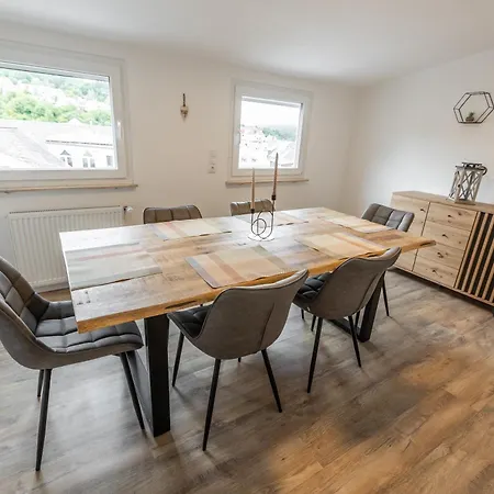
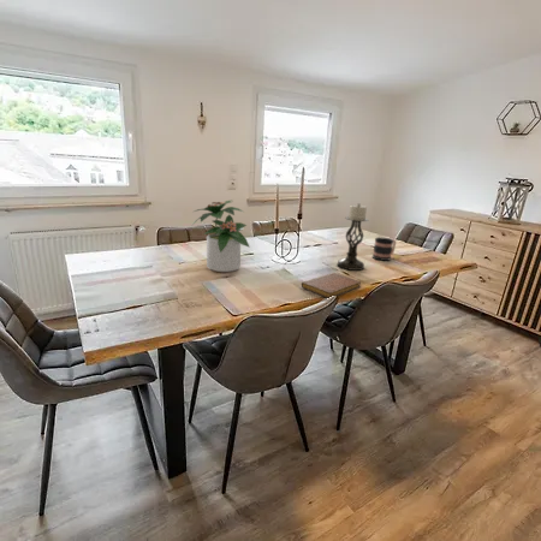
+ notebook (331, 284)
+ candle holder (355, 236)
+ potted plant (219, 234)
+ mug (385, 248)
